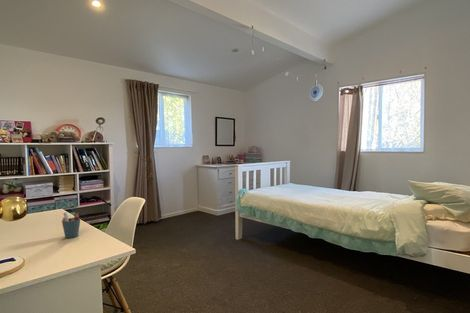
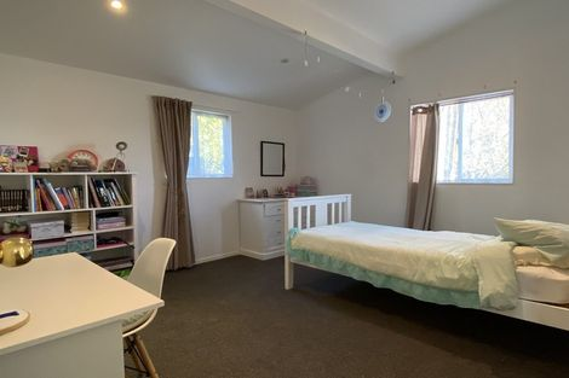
- pen holder (71, 223)
